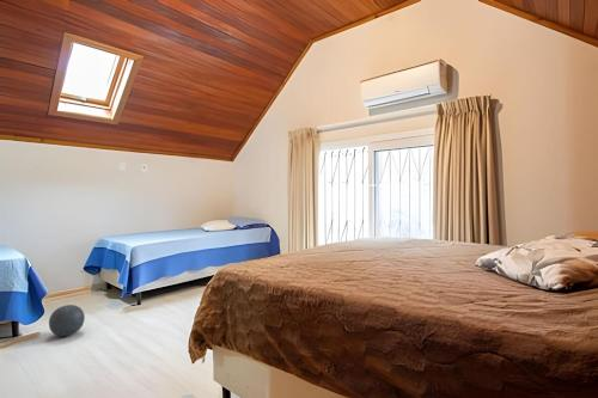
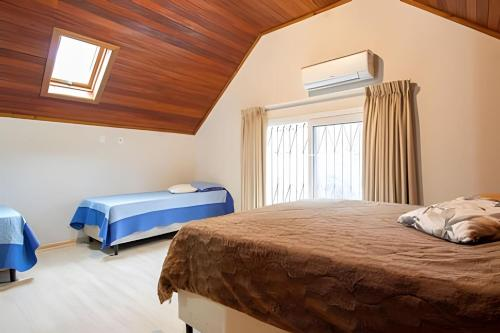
- ball (67, 319)
